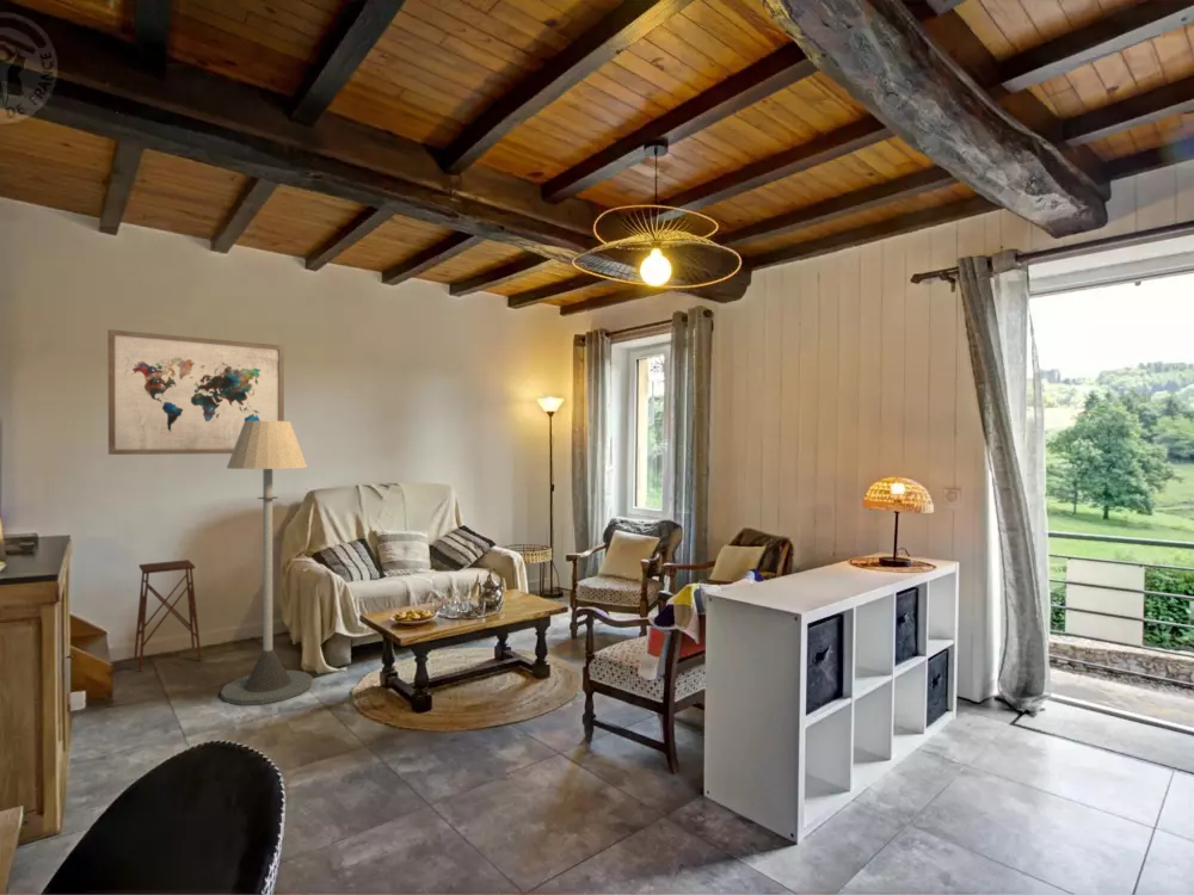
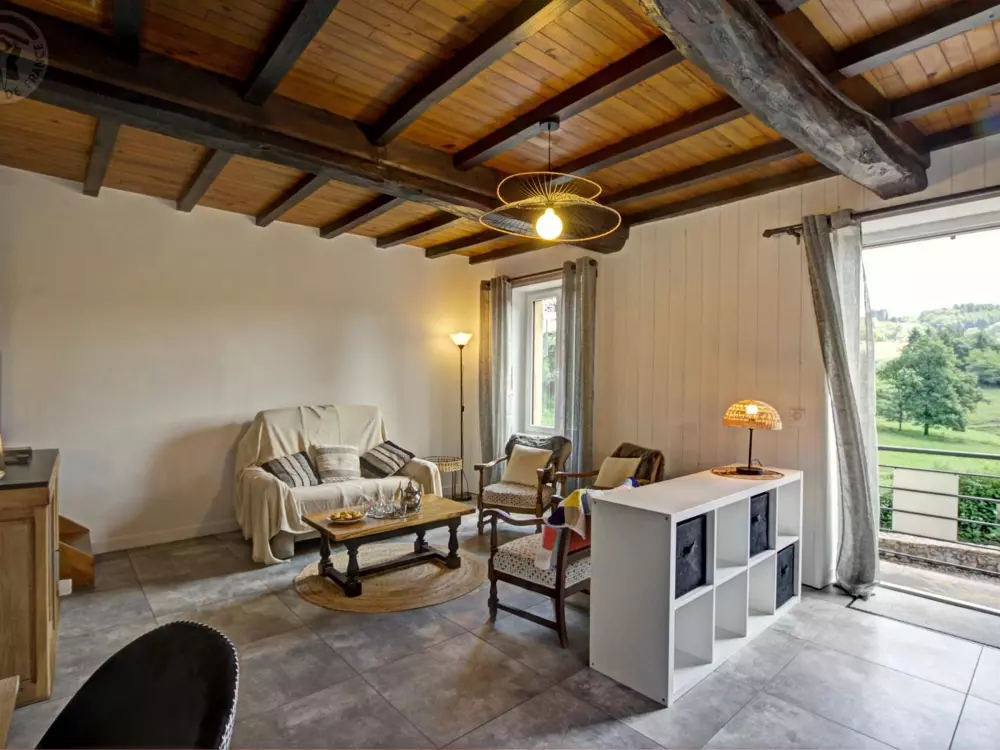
- side table (167, 611)
- floor lamp (267, 555)
- wall art (202, 395)
